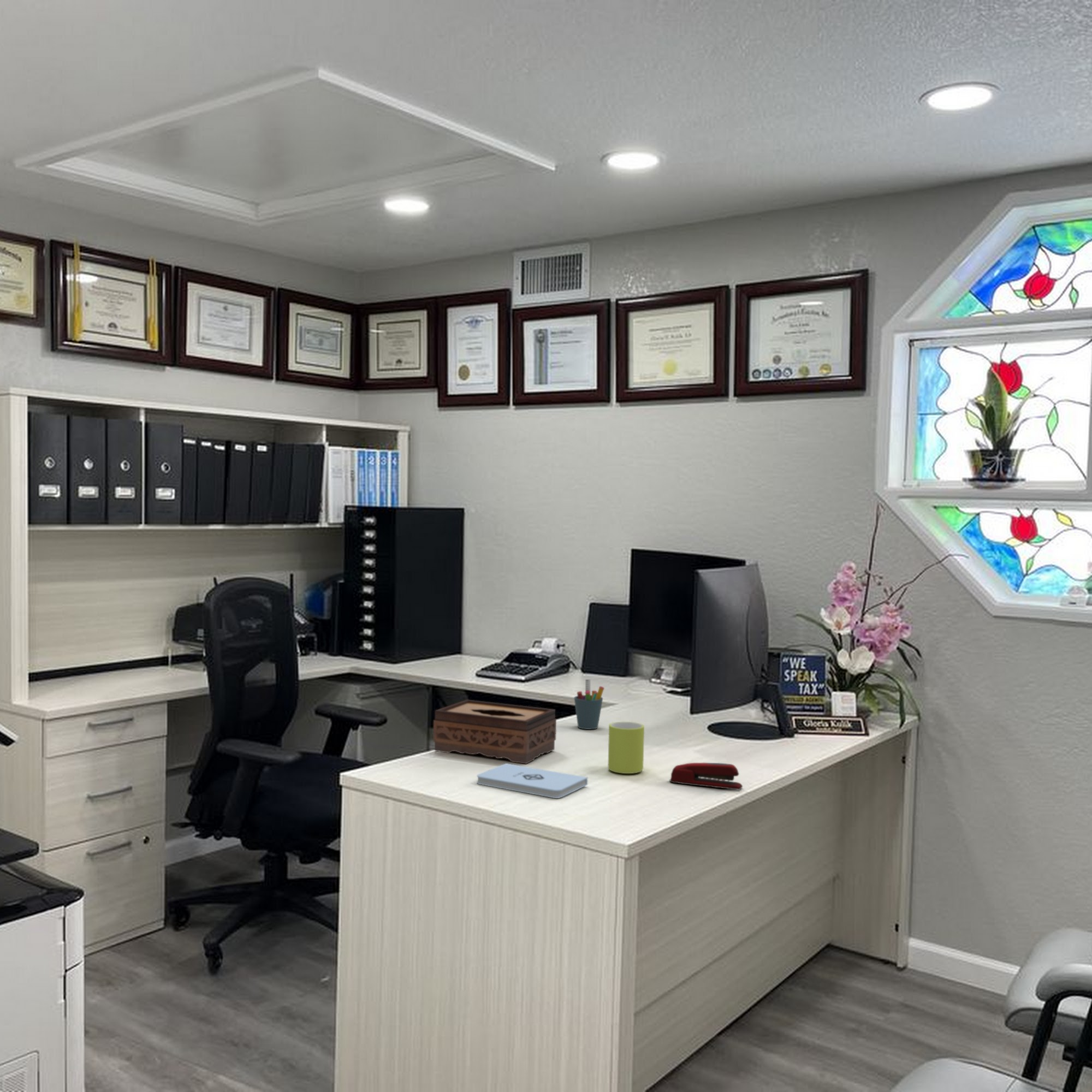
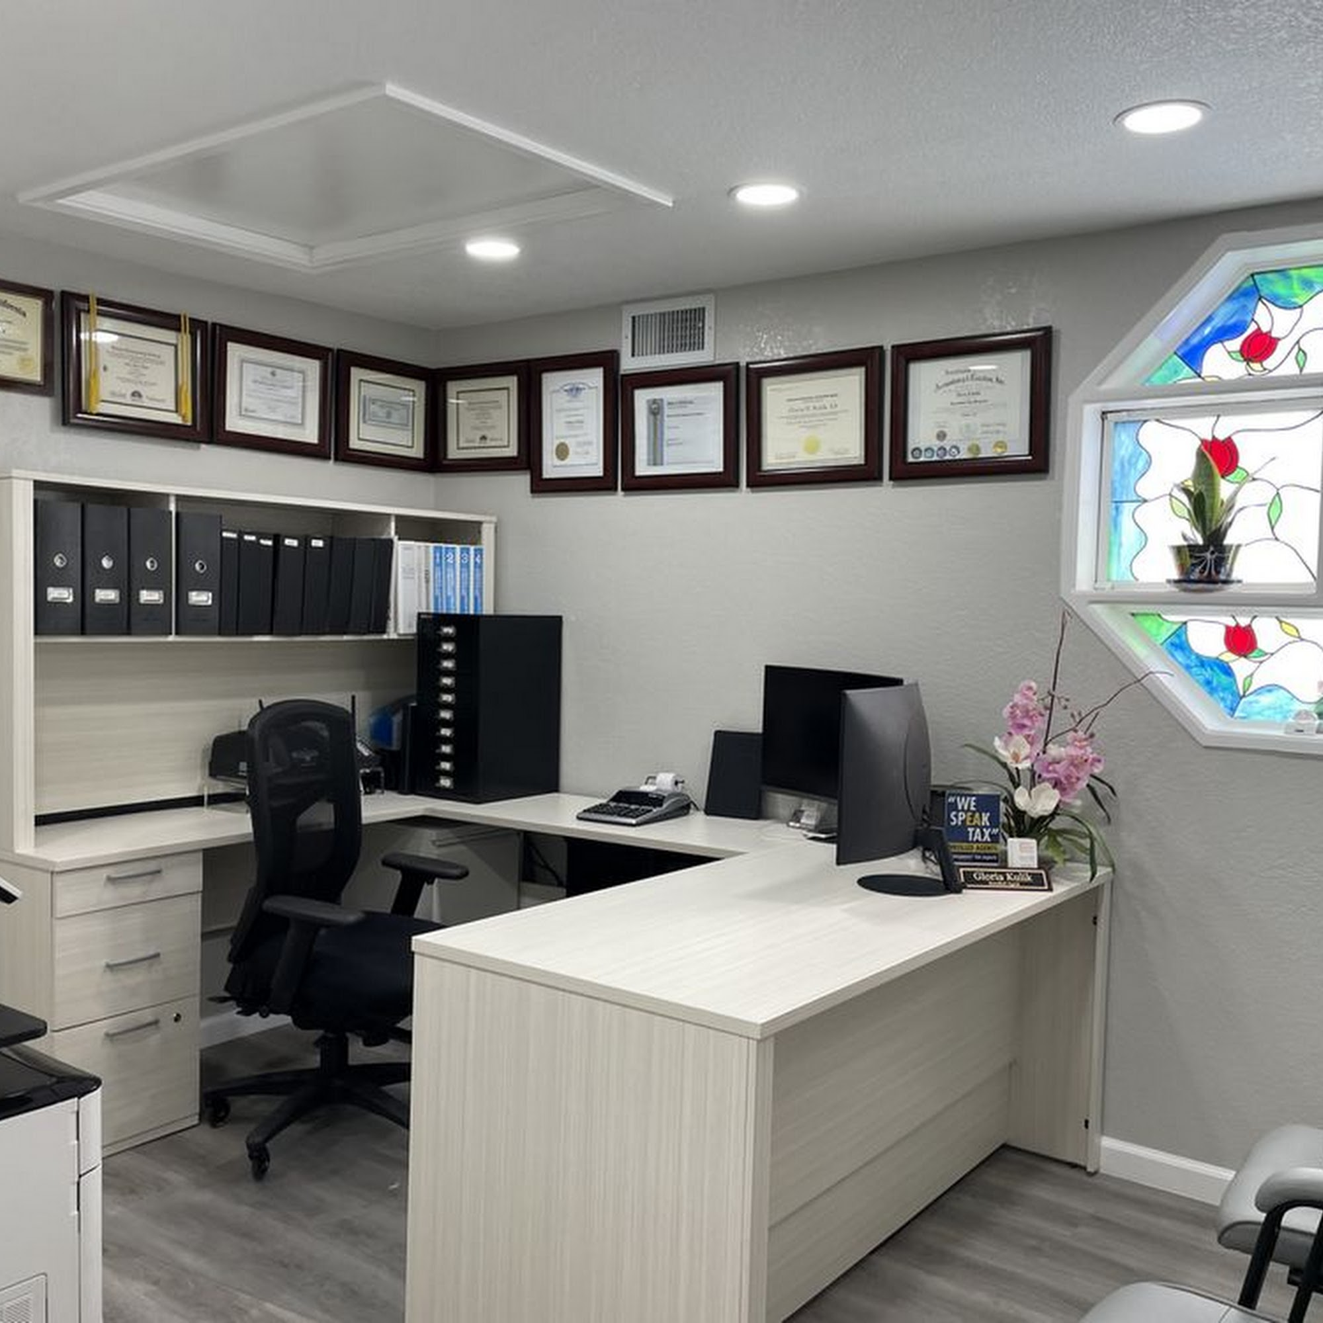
- tissue box (495, 730)
- mug (627, 746)
- stapler (705, 773)
- pen holder (589, 704)
- notepad (531, 780)
